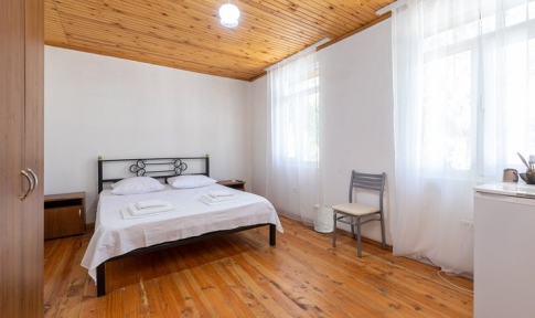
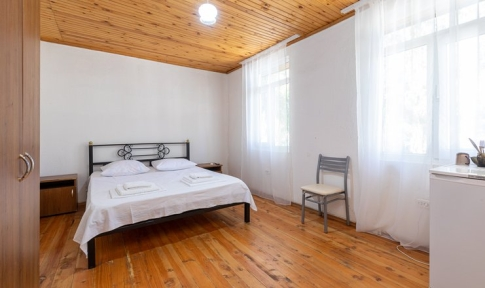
- waste bin (323, 219)
